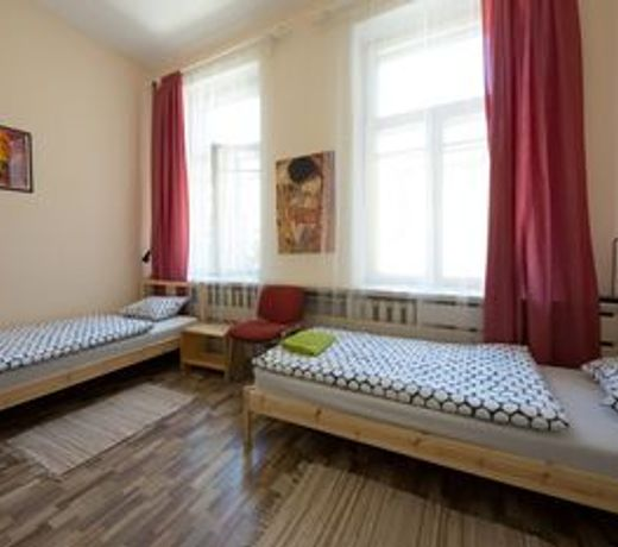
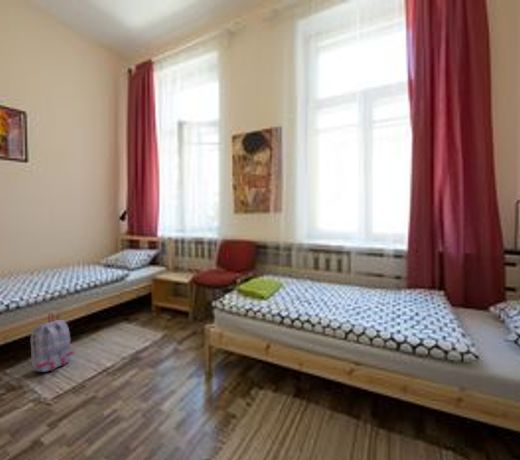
+ backpack (51, 340)
